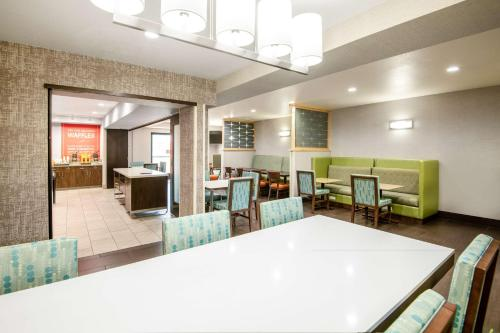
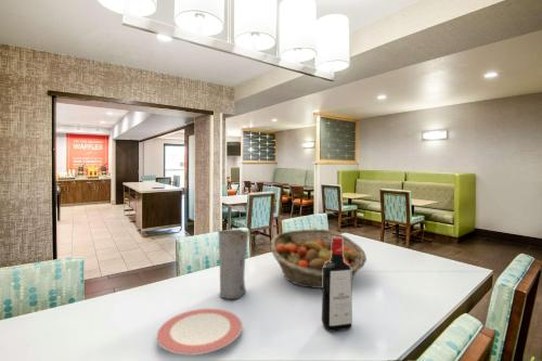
+ vase (232, 262)
+ fruit basket (317, 255)
+ liquor bottle (336, 282)
+ plate (201, 330)
